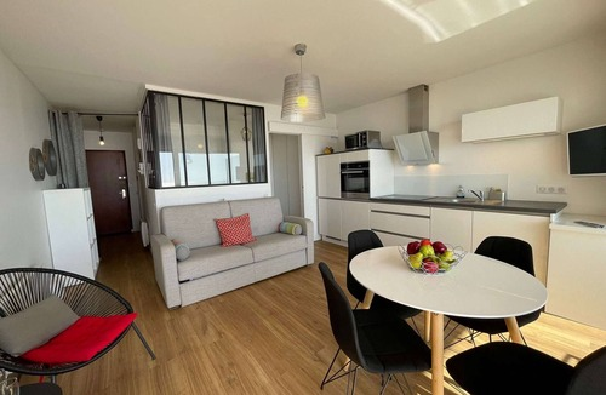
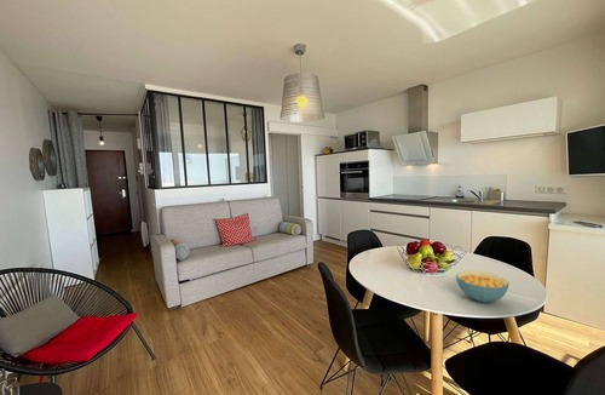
+ cereal bowl (480, 288)
